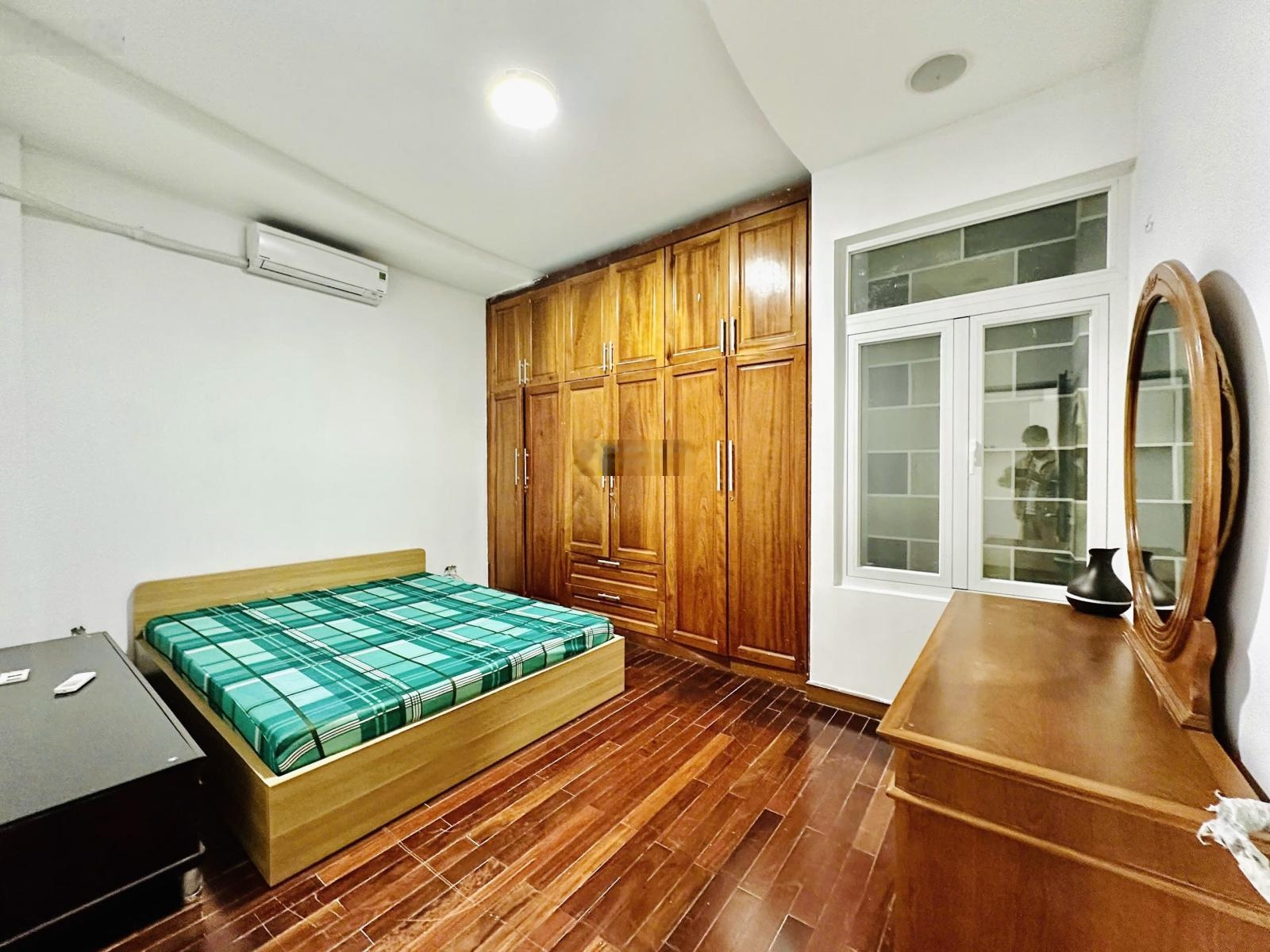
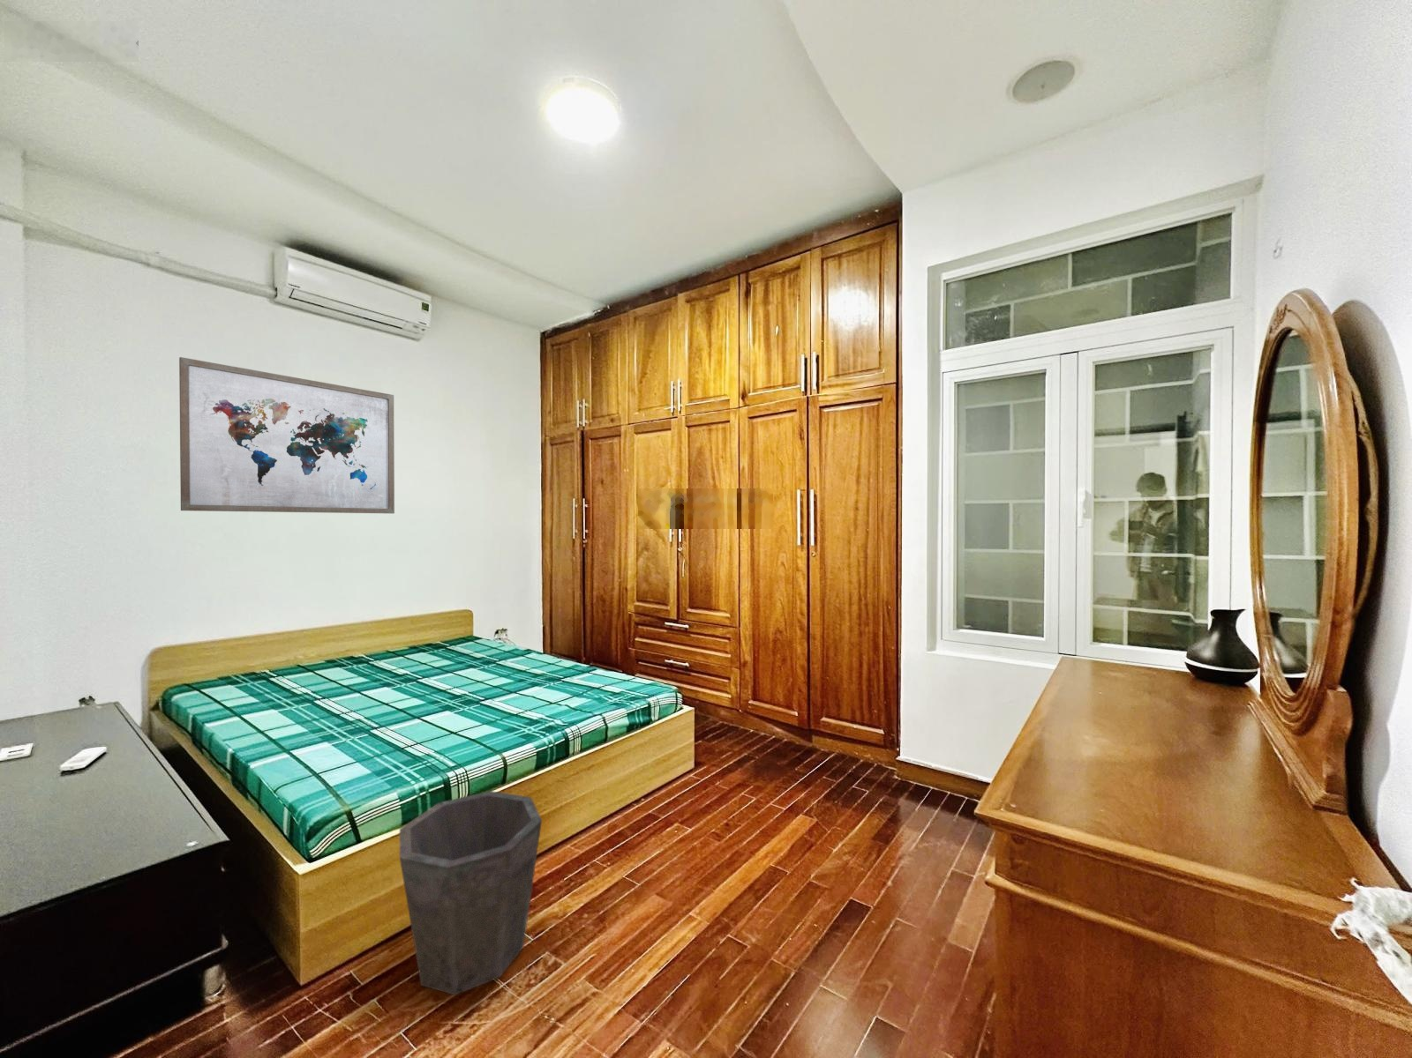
+ wall art (300, 446)
+ waste bin (471, 888)
